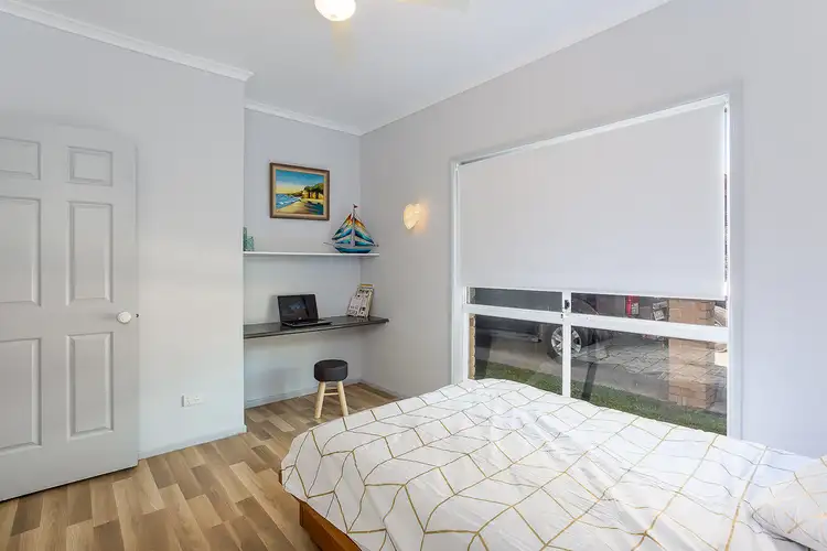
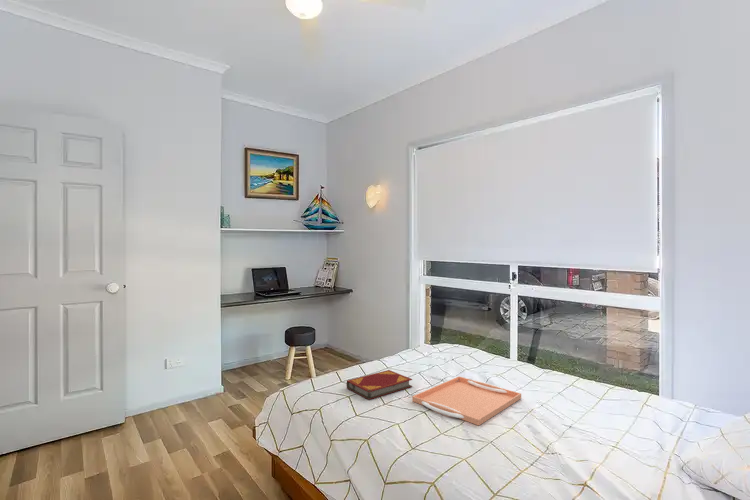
+ hardback book (379, 383)
+ serving tray (467, 397)
